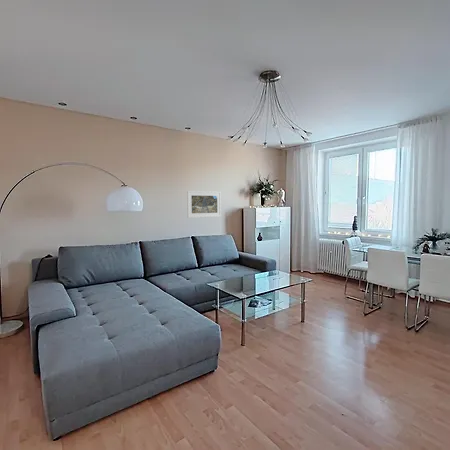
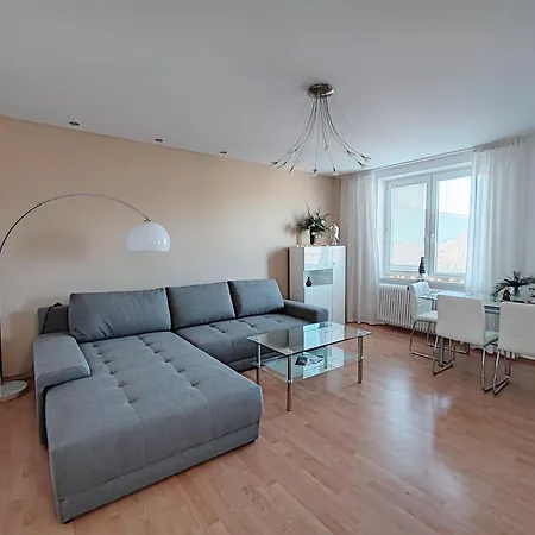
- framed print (204, 204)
